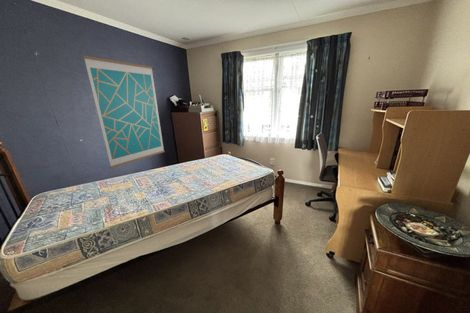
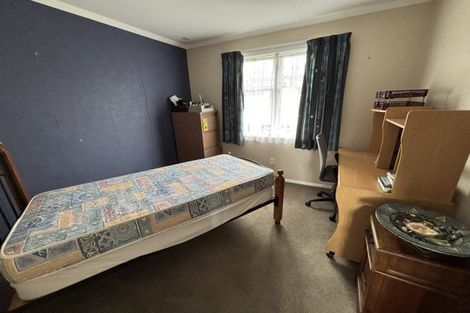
- wall art (132, 114)
